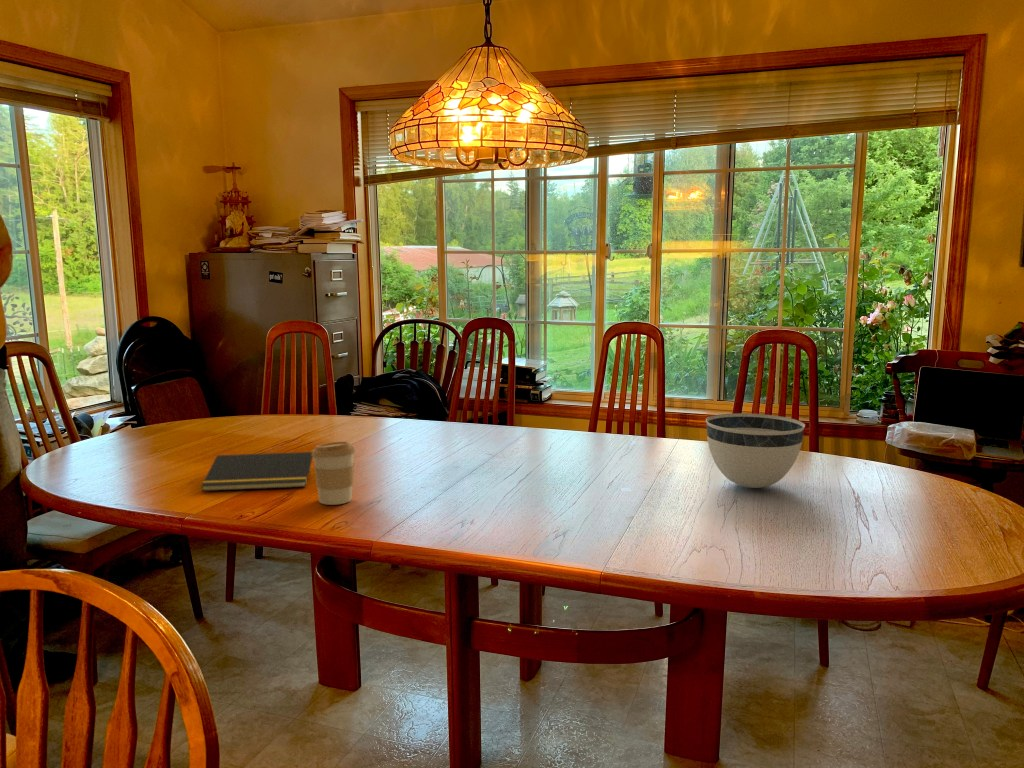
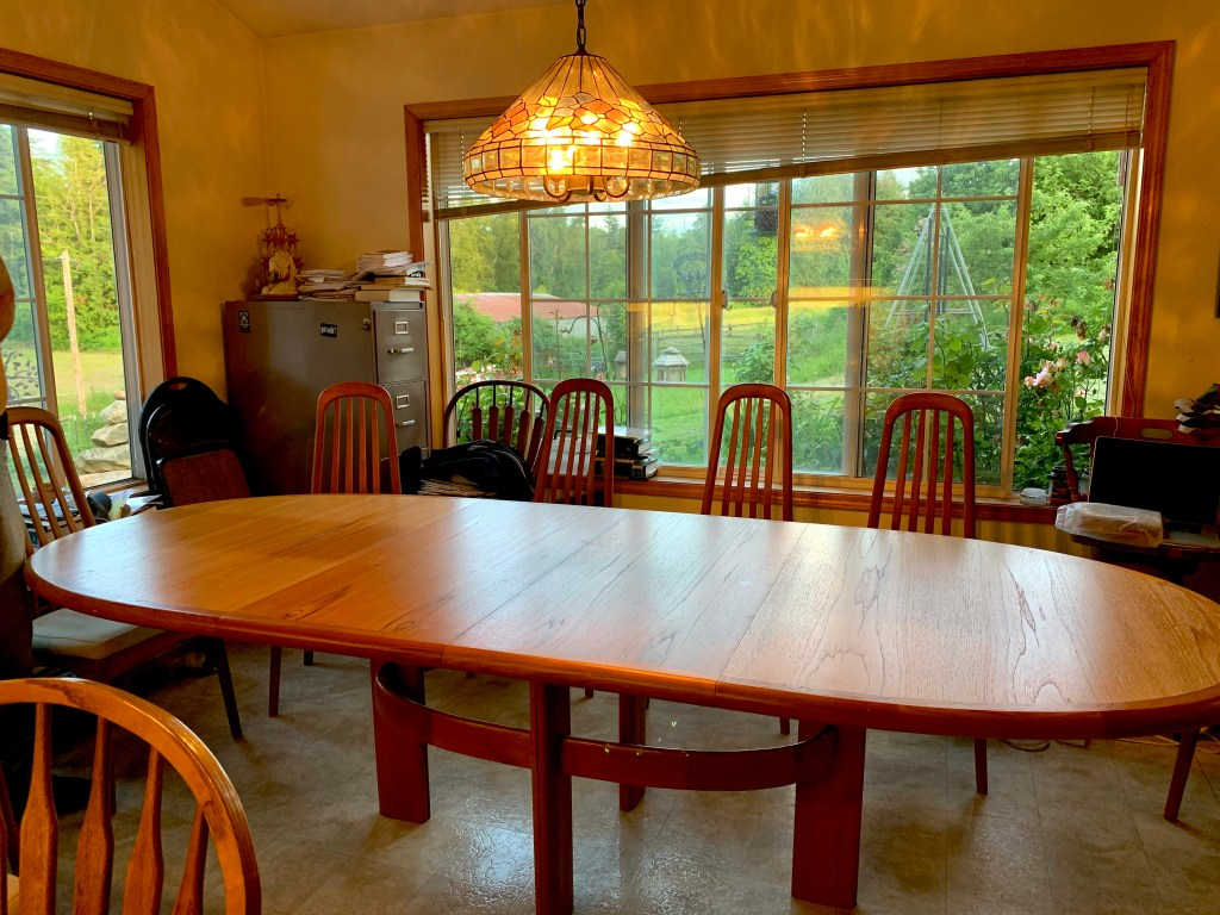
- bowl (753, 454)
- coffee cup (334, 471)
- notepad (259, 470)
